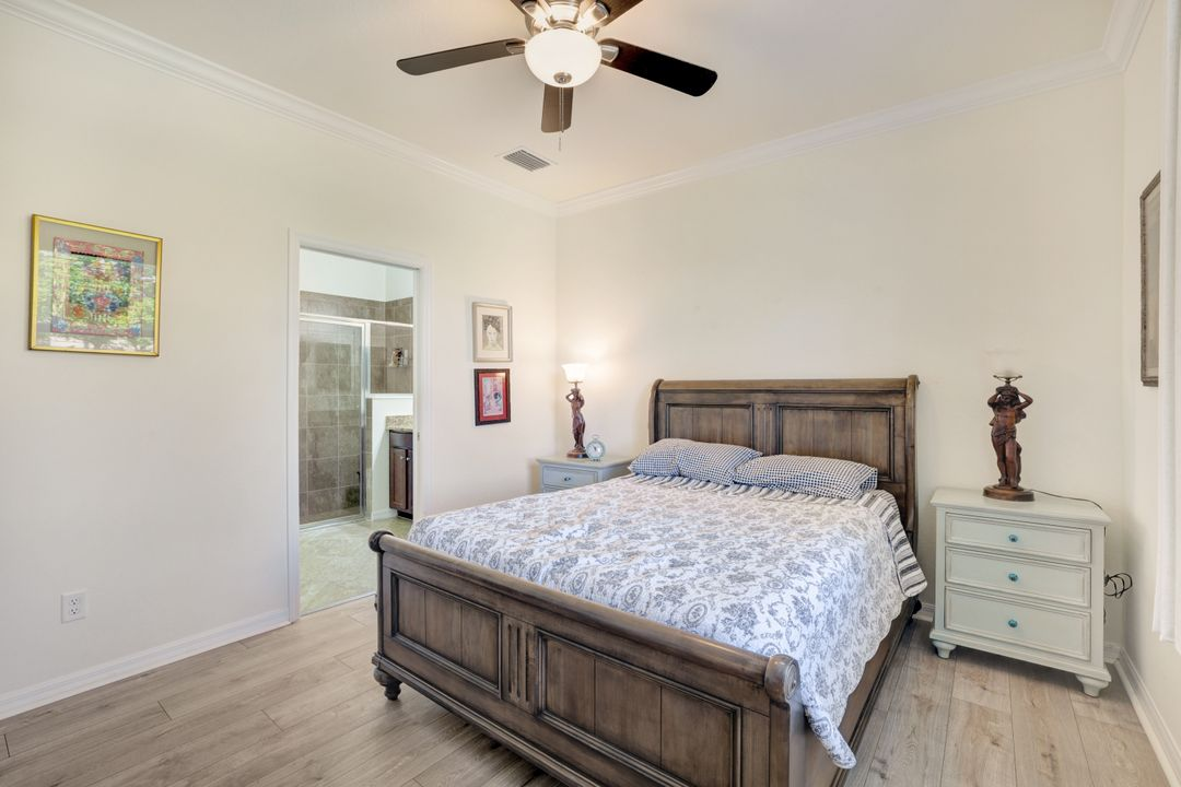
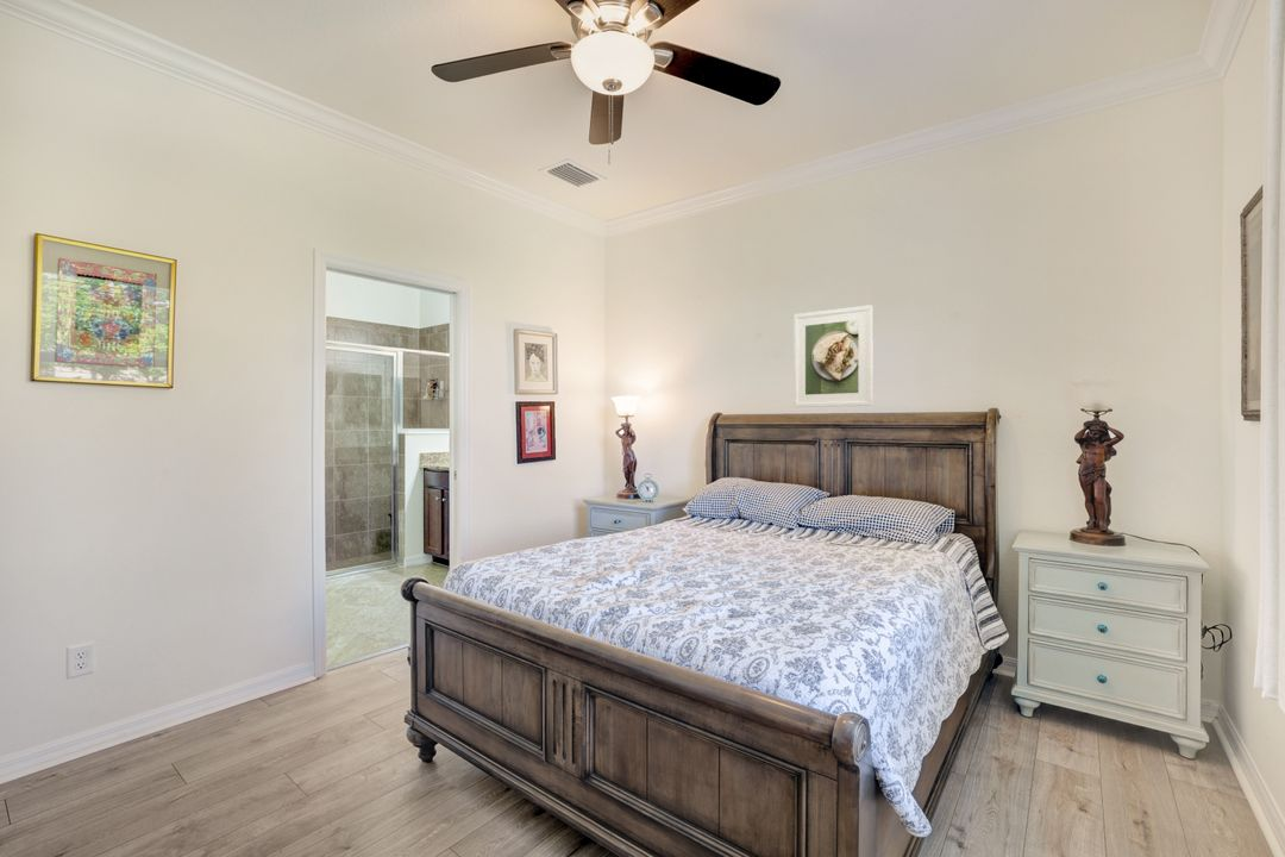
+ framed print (830, 358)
